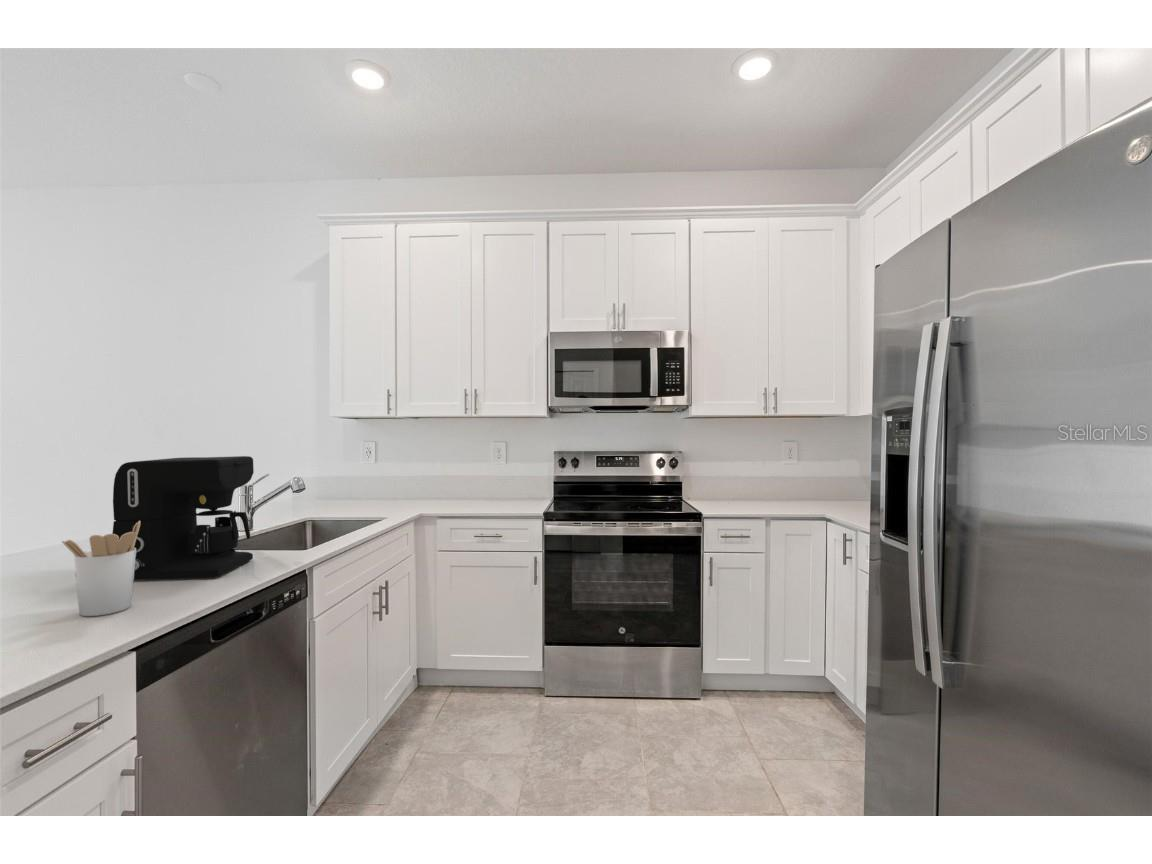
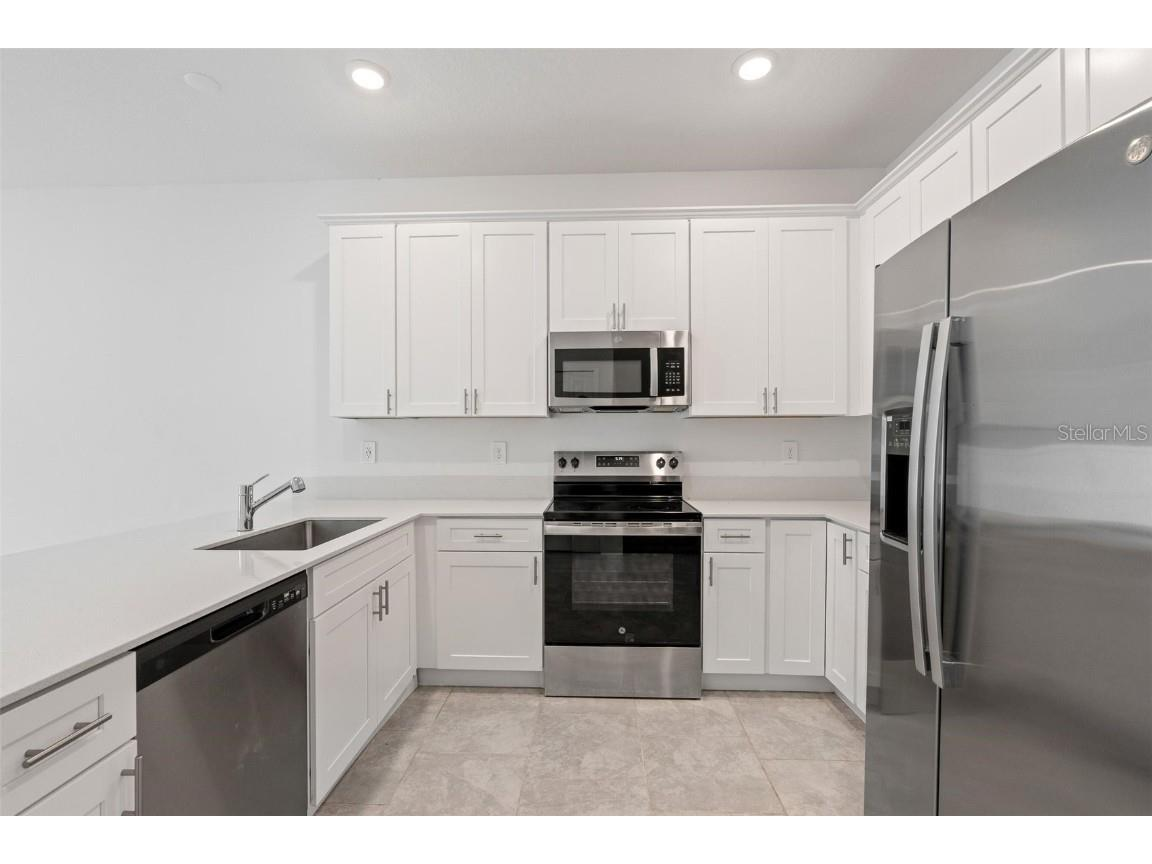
- utensil holder (108, 568)
- coffee maker (192, 514)
